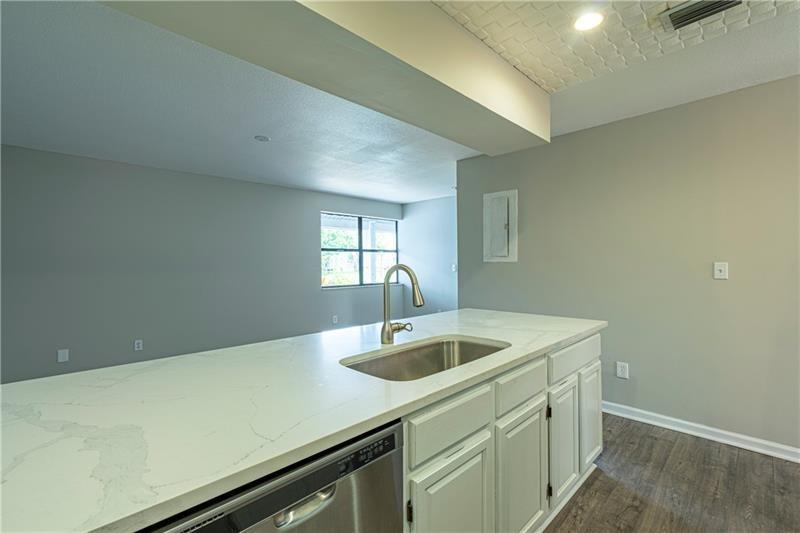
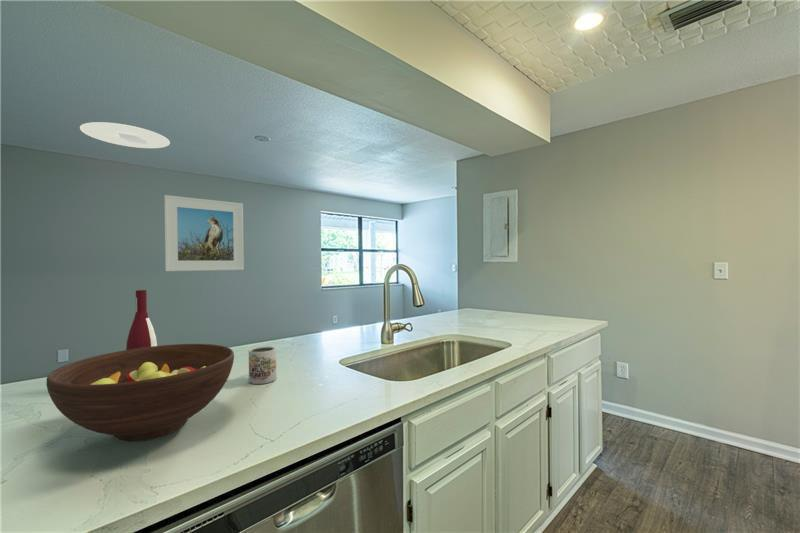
+ mug (264, 362)
+ alcohol (141, 337)
+ fruit bowl (151, 394)
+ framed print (206, 235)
+ ceiling light (127, 133)
